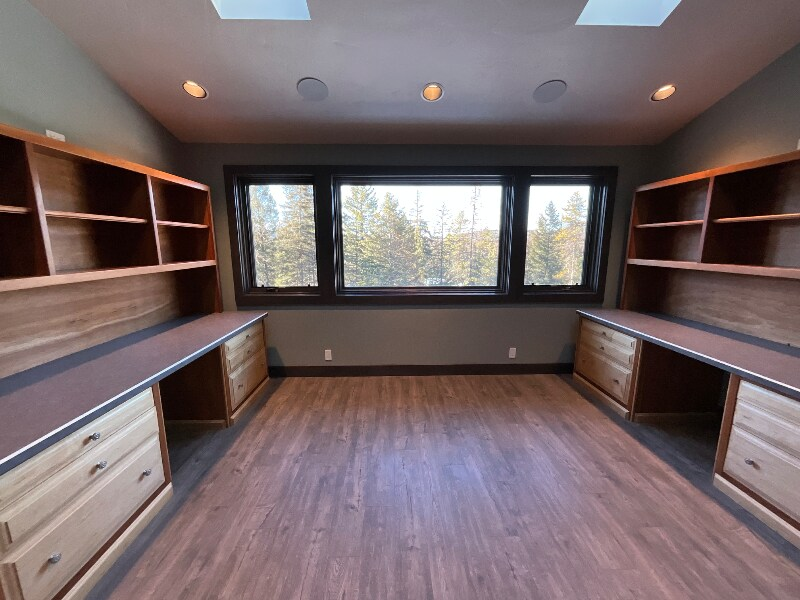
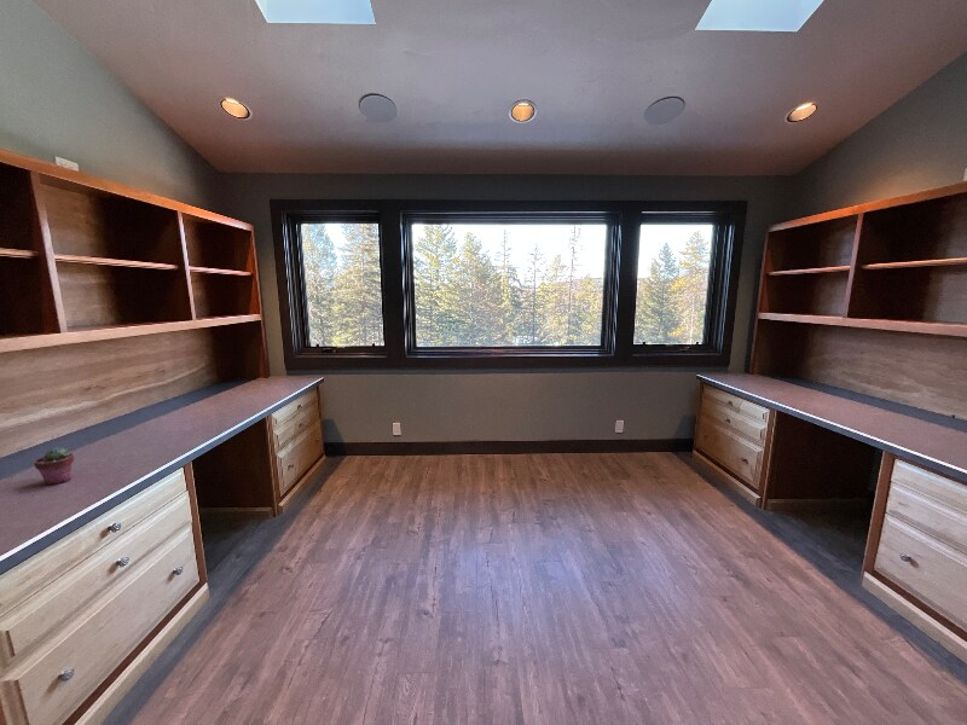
+ potted succulent (56, 464)
